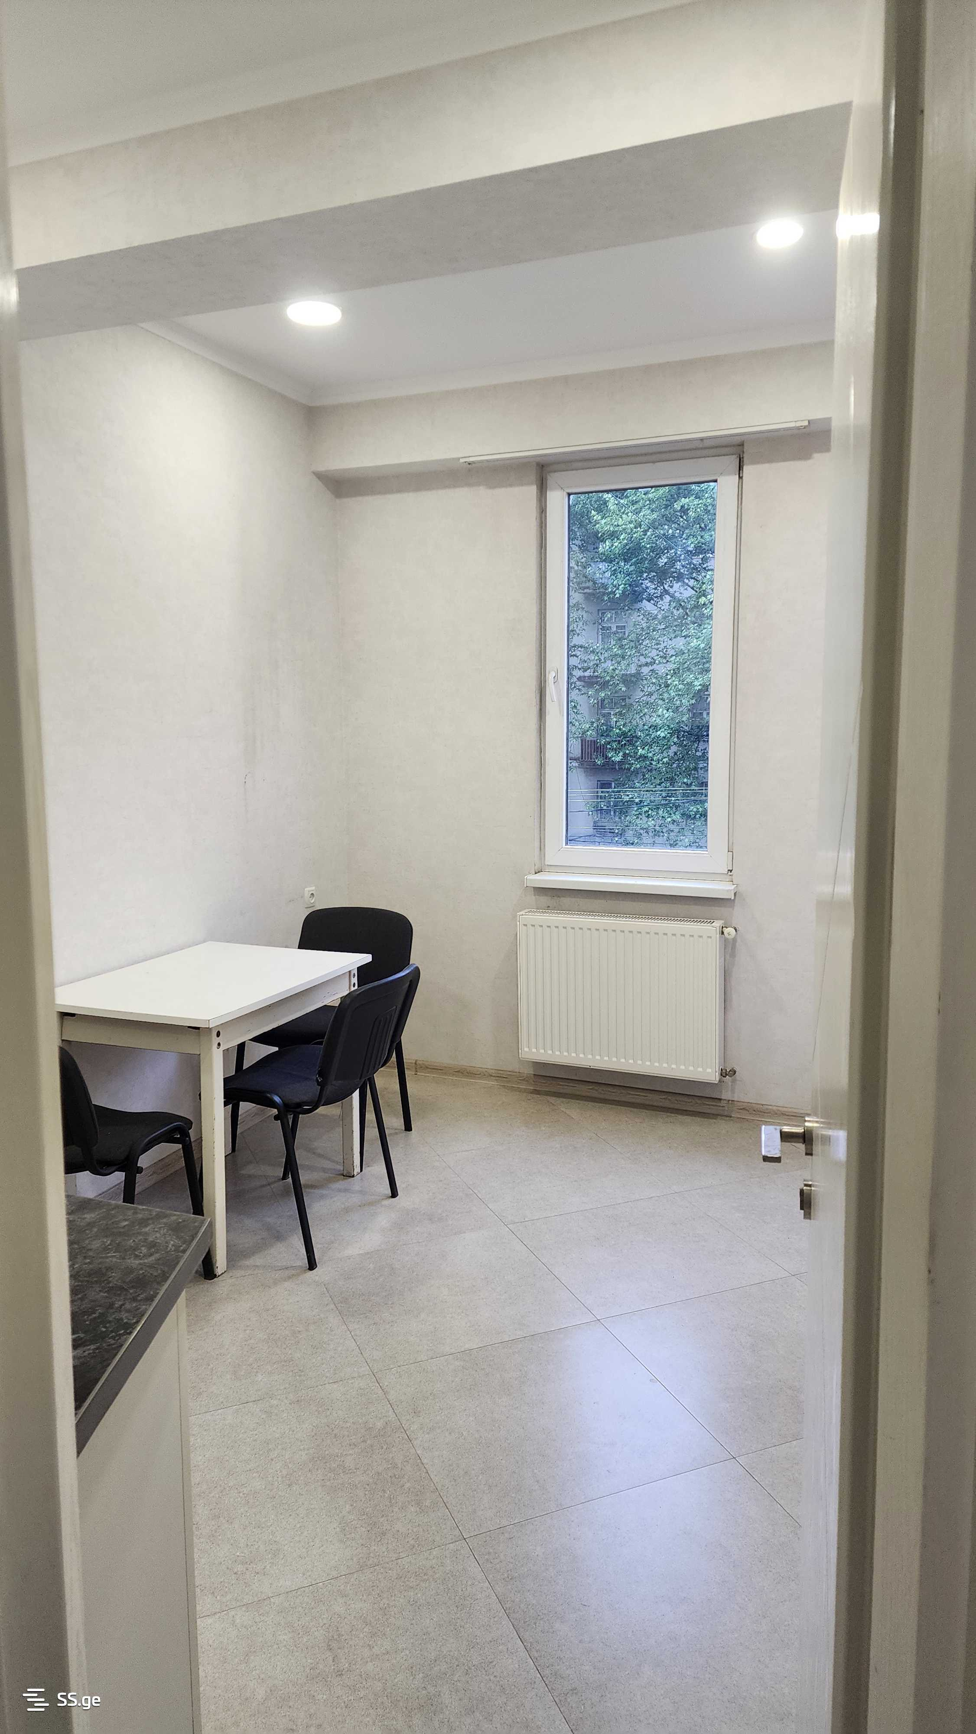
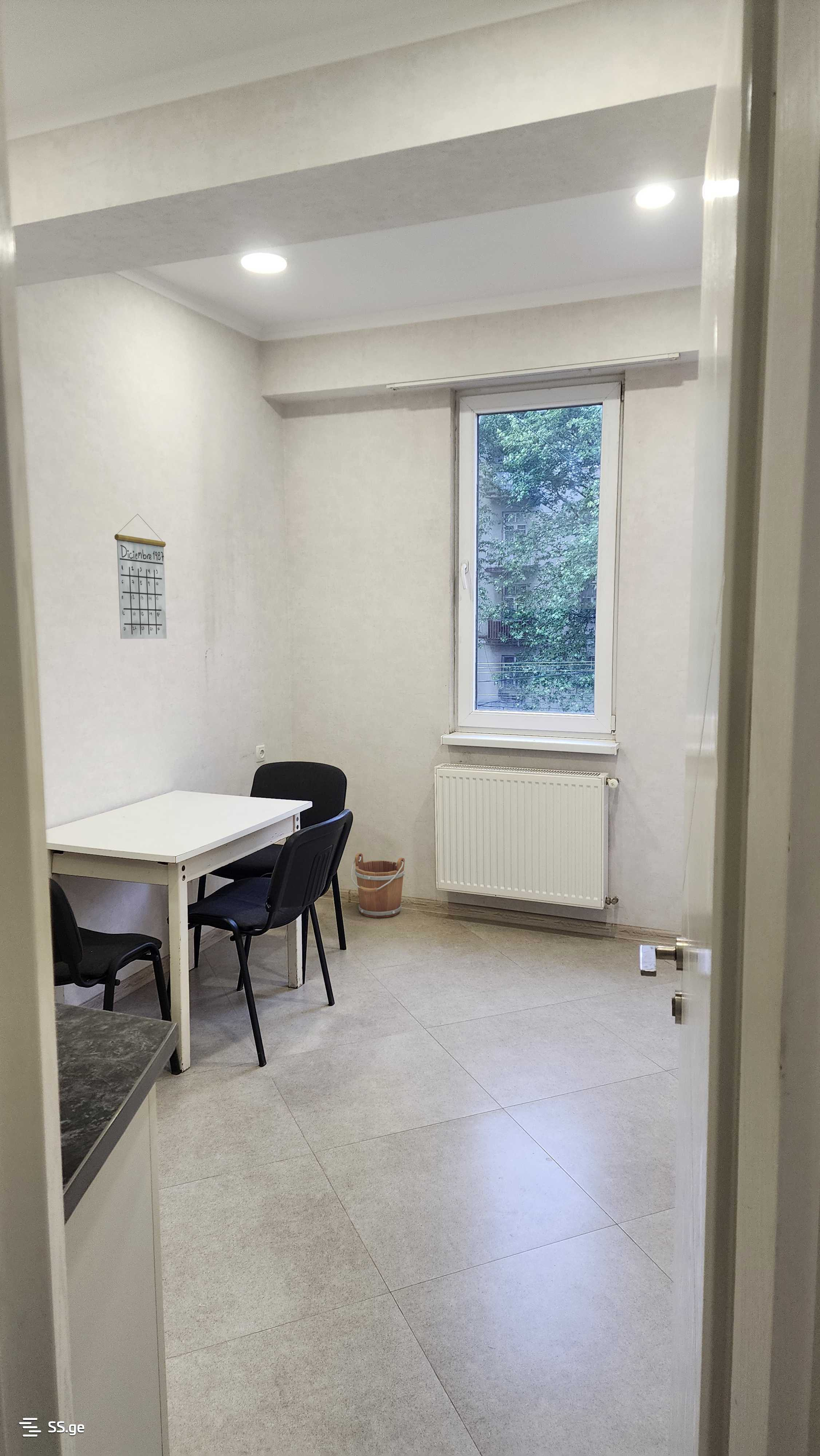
+ calendar (142, 577)
+ bucket (379, 884)
